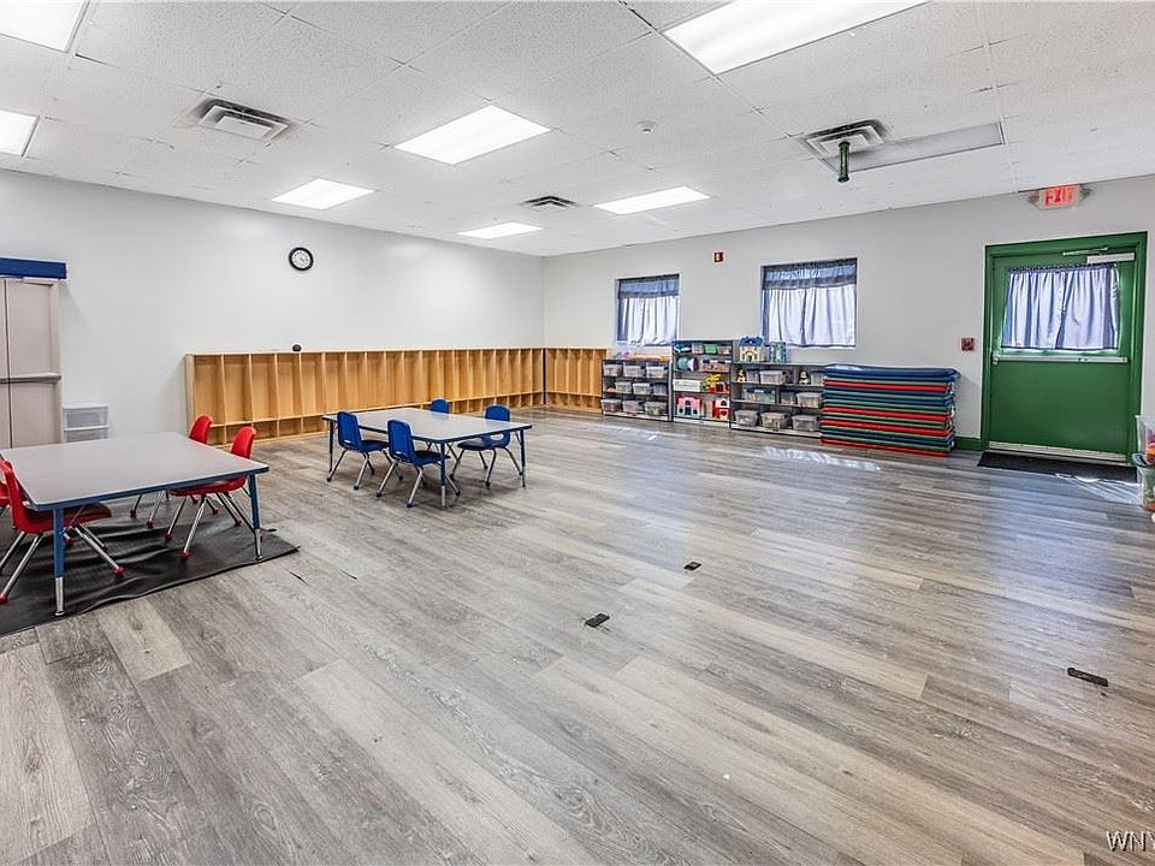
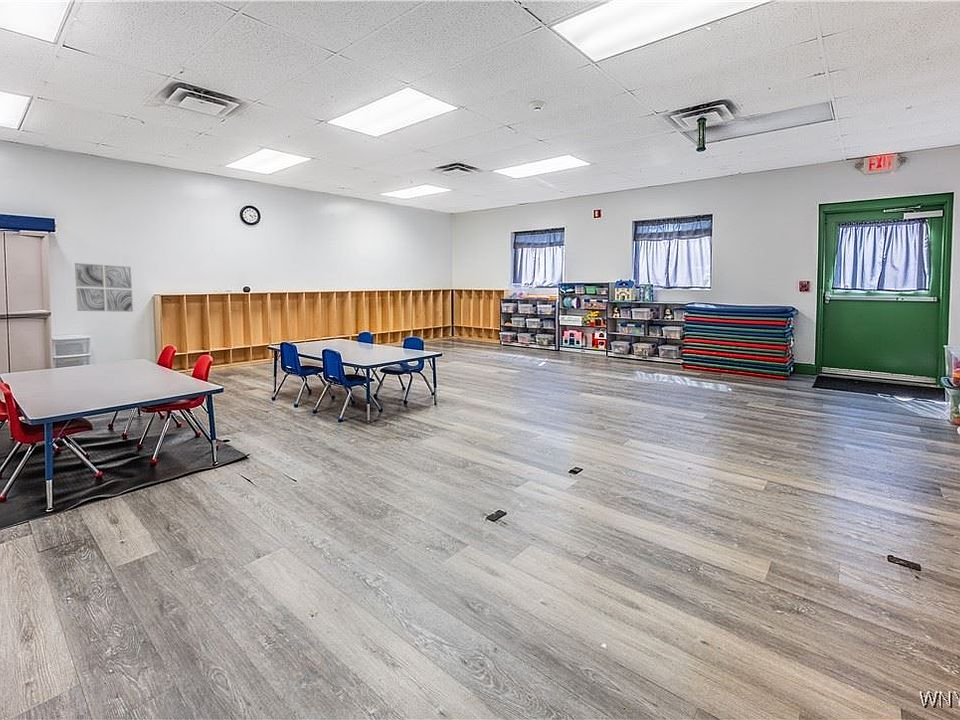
+ wall art (105, 287)
